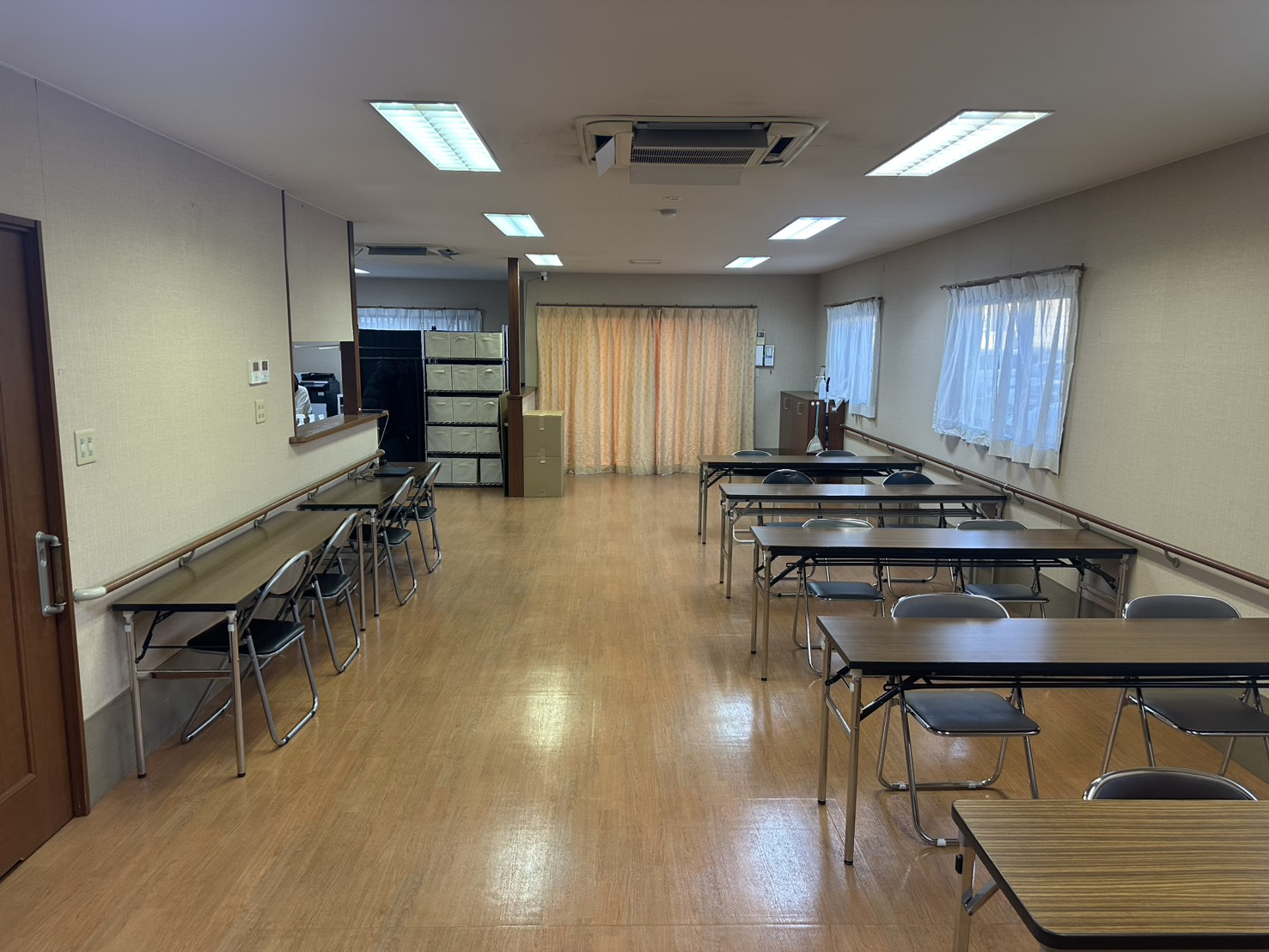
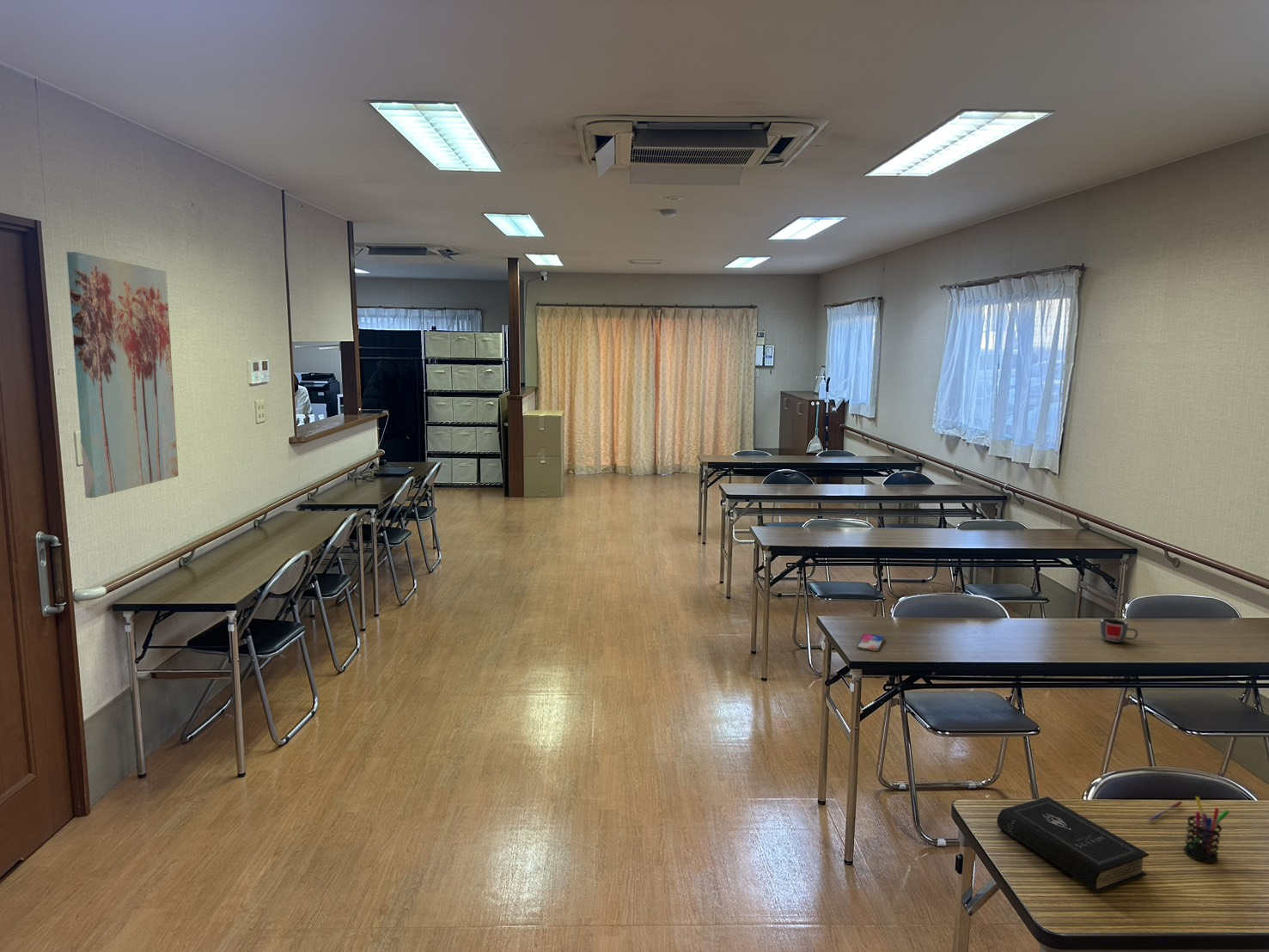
+ wall art (128, 376)
+ smartphone (870, 642)
+ mug (1118, 632)
+ book (1074, 839)
+ pen (1164, 811)
+ pen holder (1208, 828)
